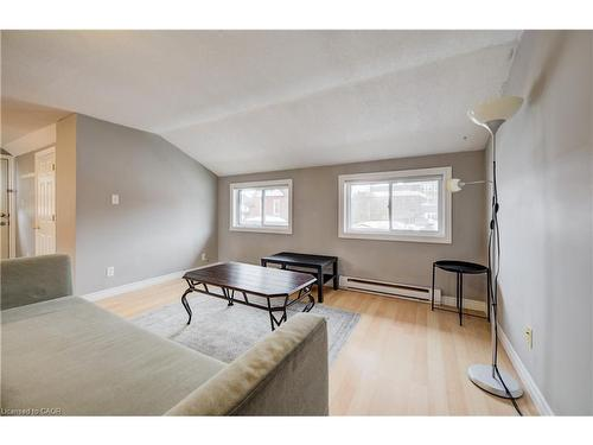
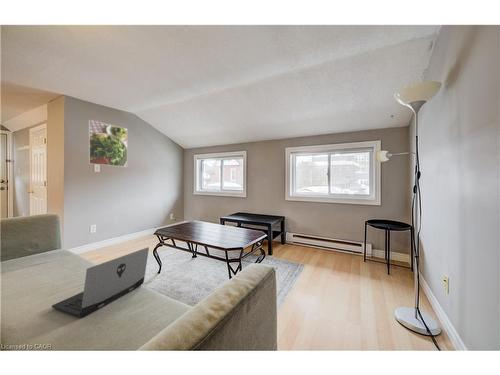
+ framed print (109, 145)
+ laptop (105, 274)
